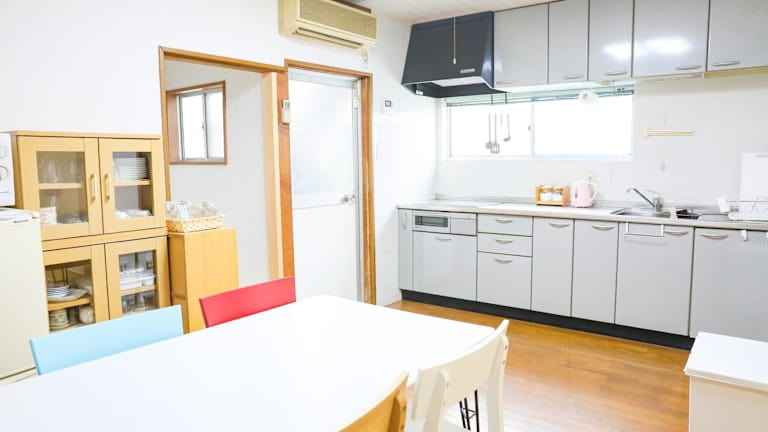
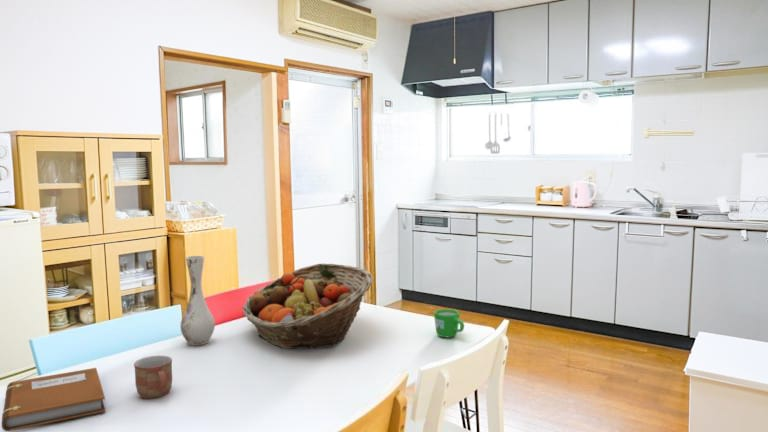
+ mug (450, 325)
+ notebook (54, 395)
+ mug (155, 378)
+ vase (196, 300)
+ fruit basket (307, 302)
